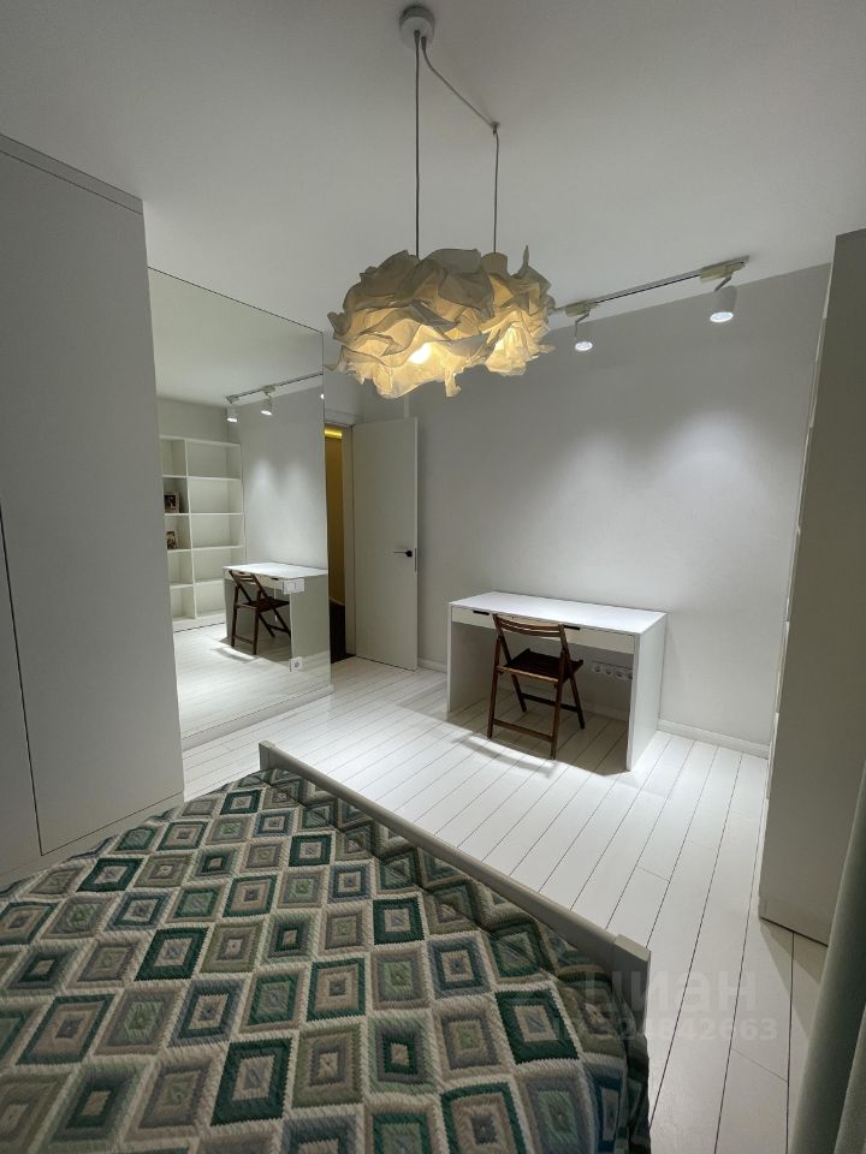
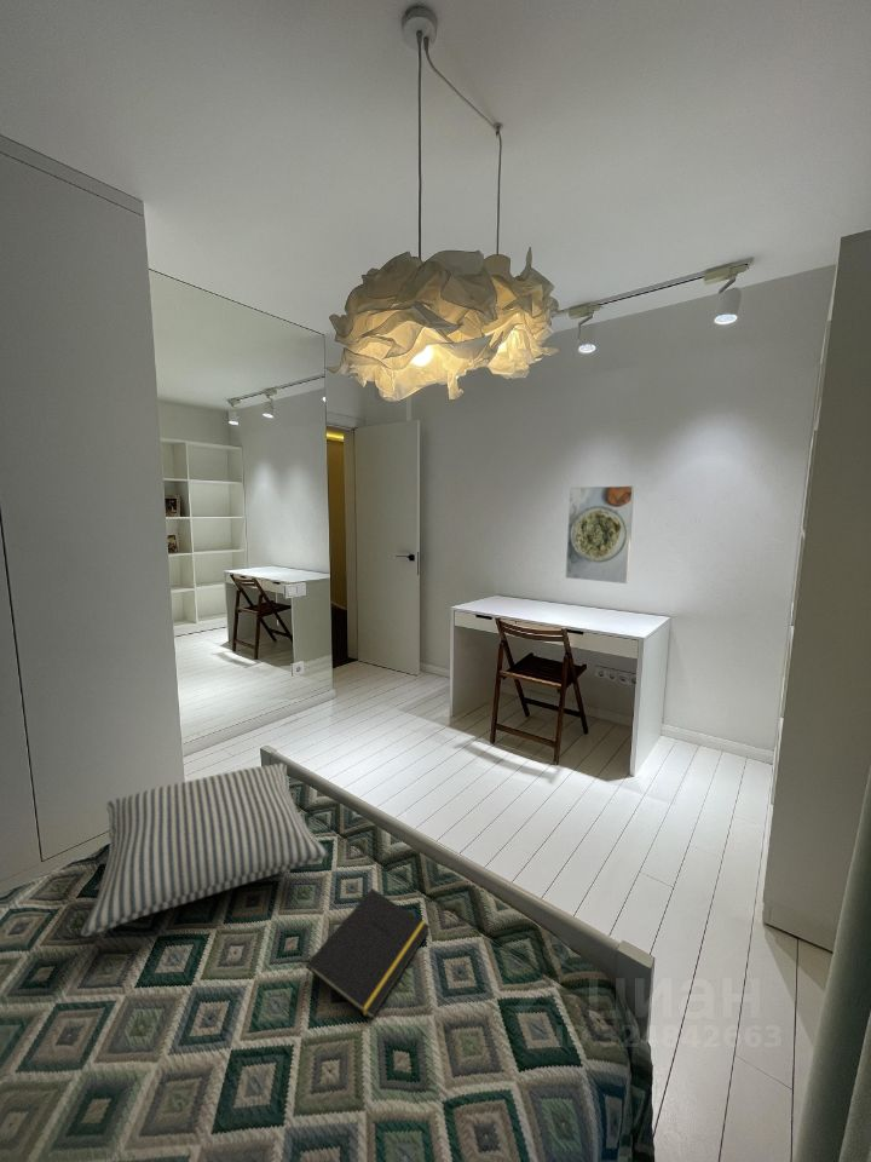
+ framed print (598, 534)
+ pillow (209, 828)
+ notepad (371, 945)
